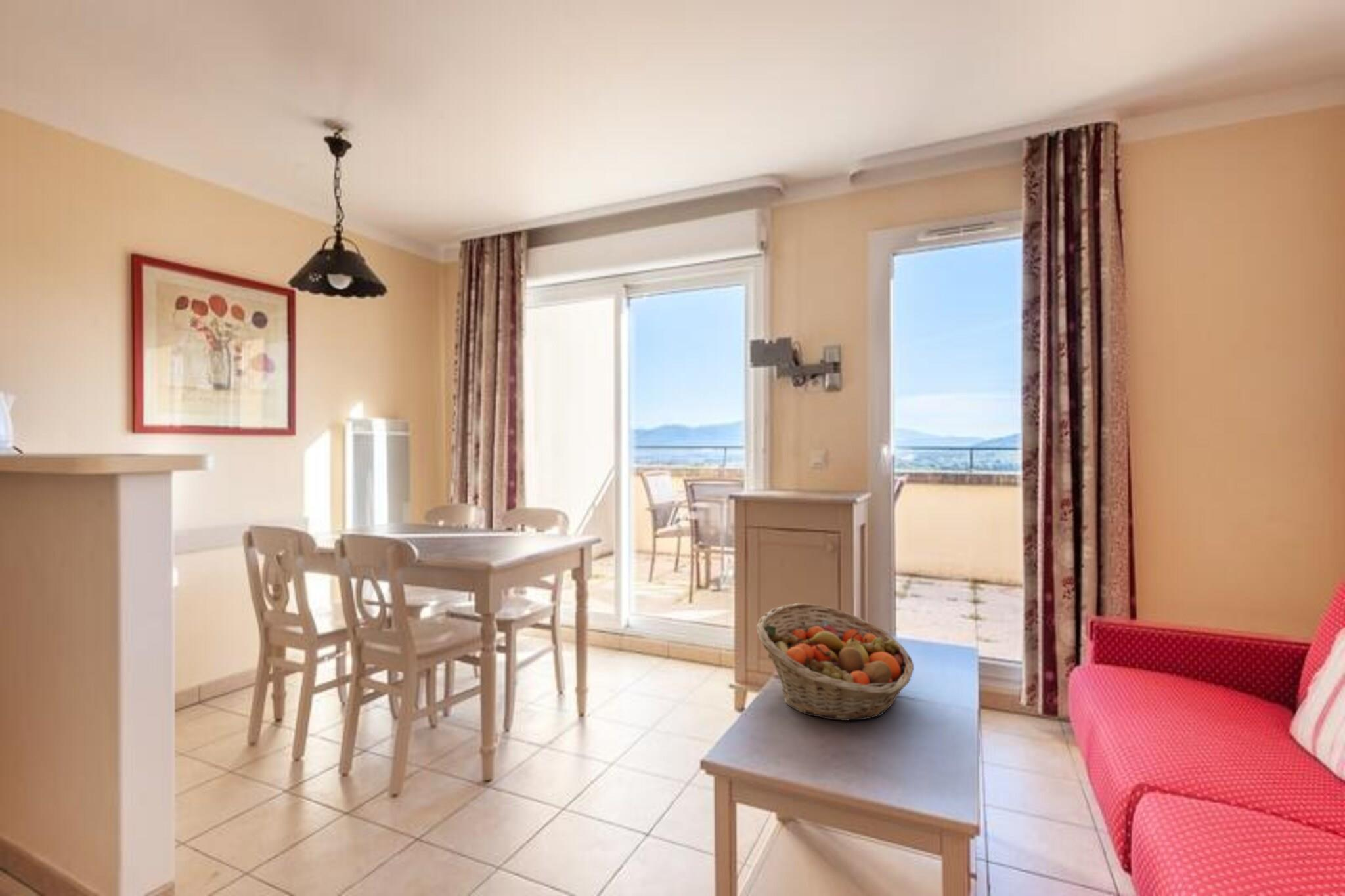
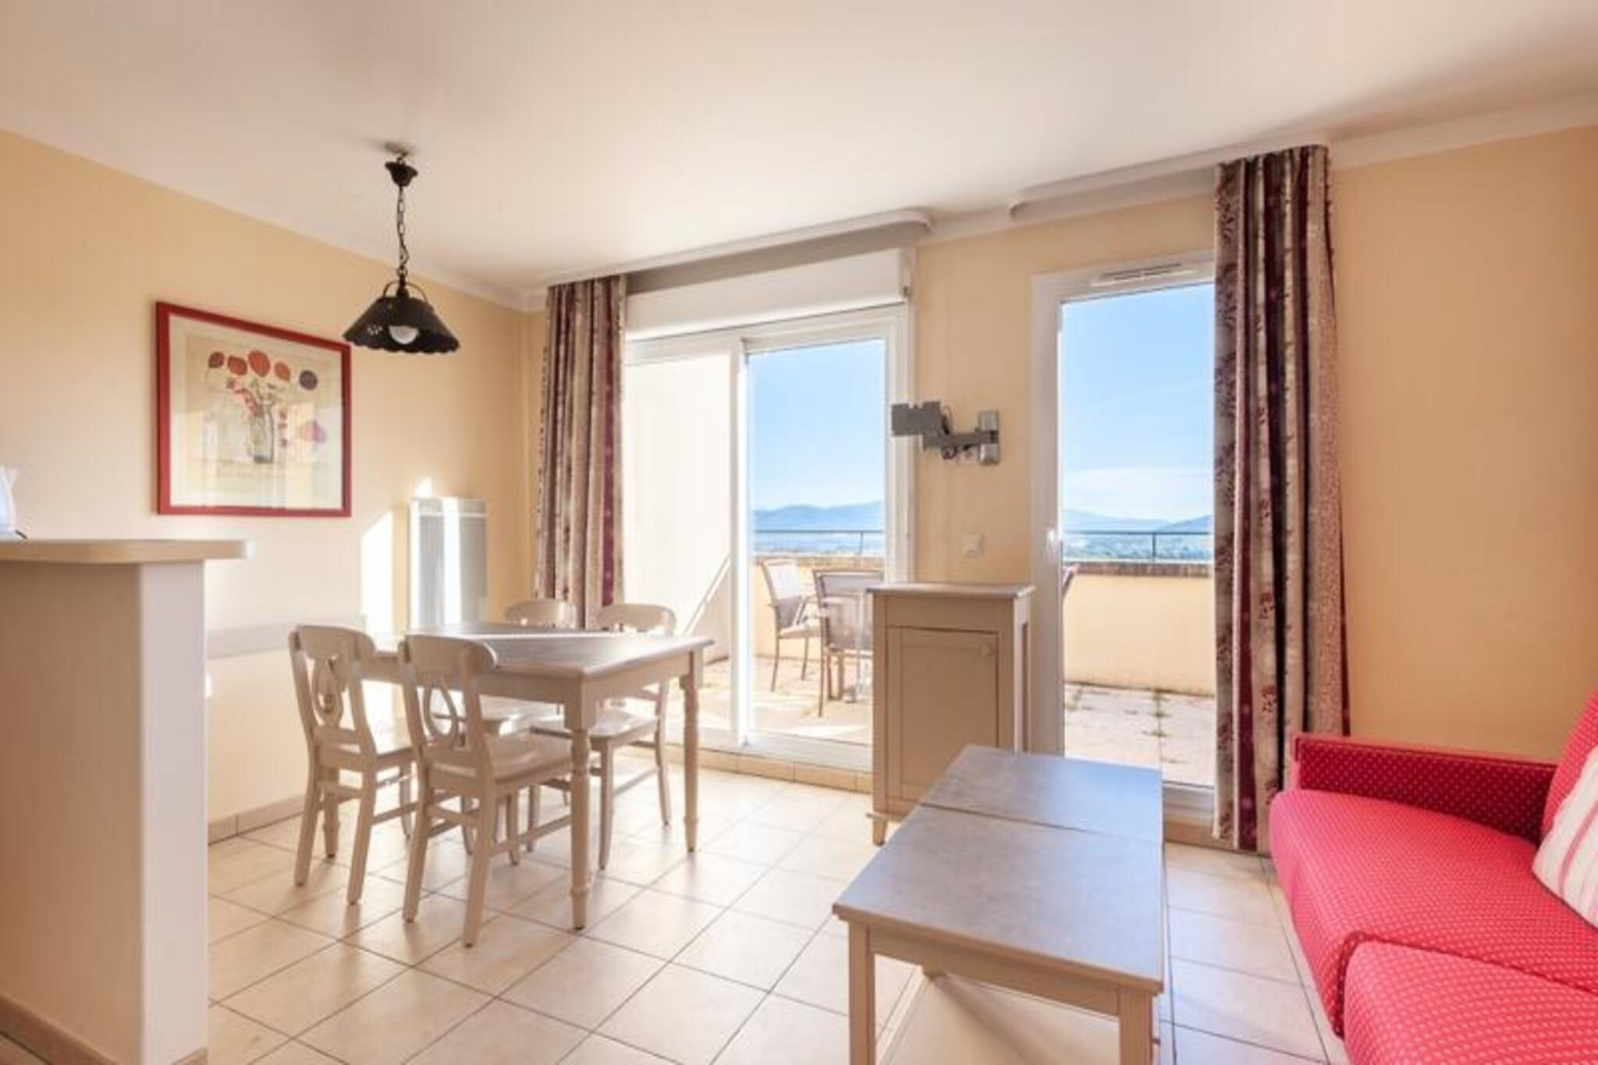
- fruit basket (833, 656)
